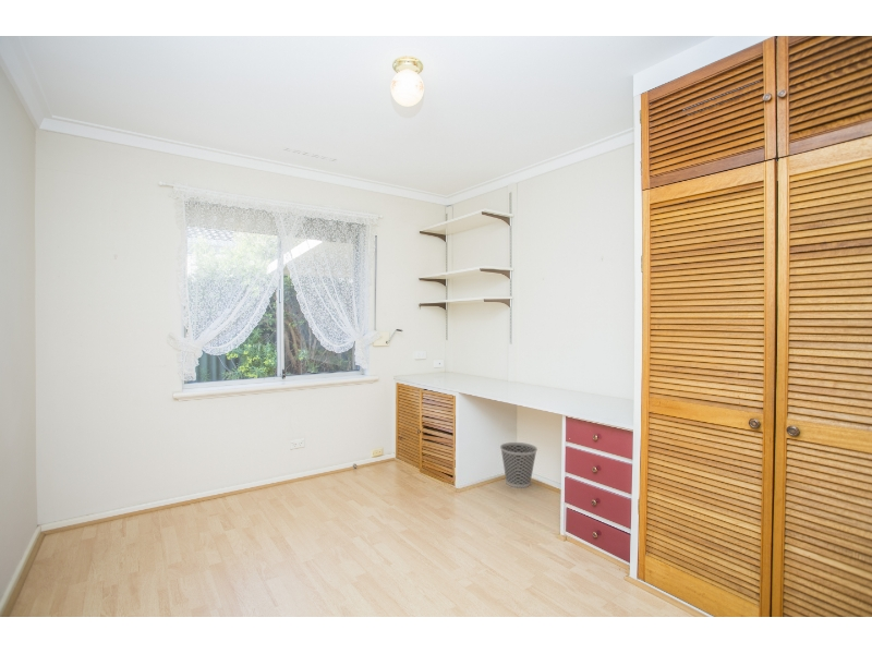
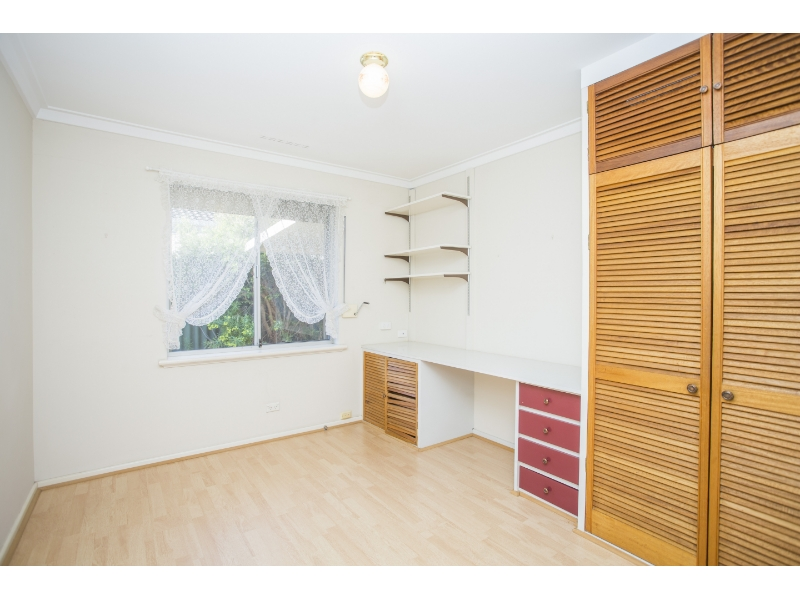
- wastebasket (518, 464)
